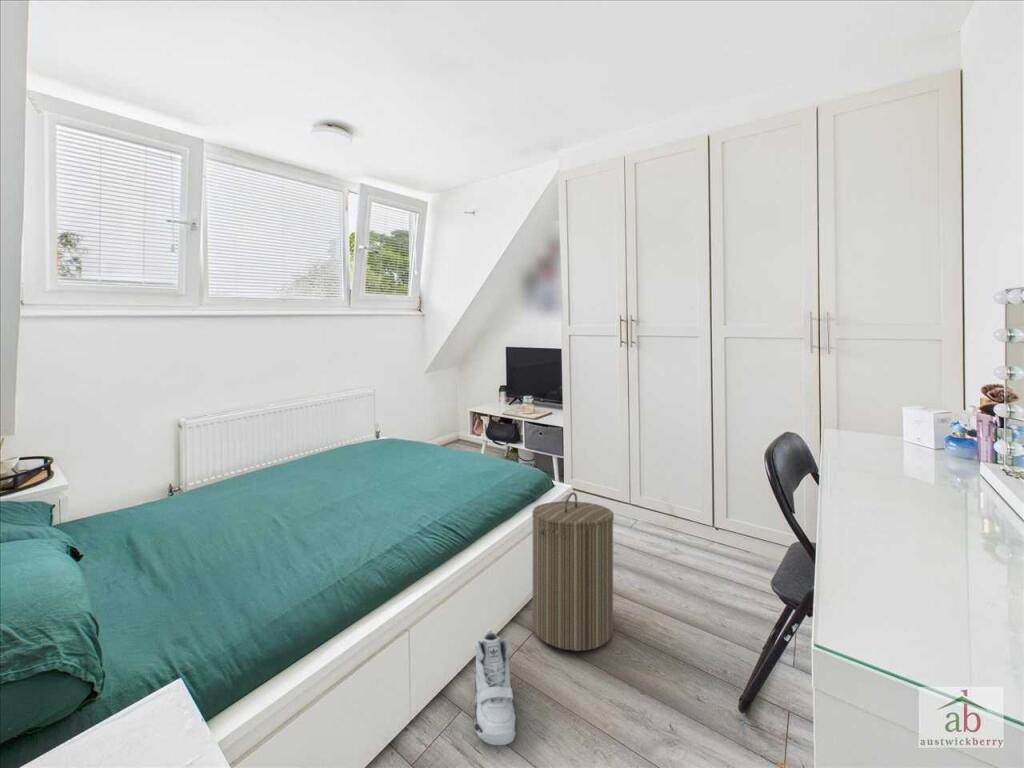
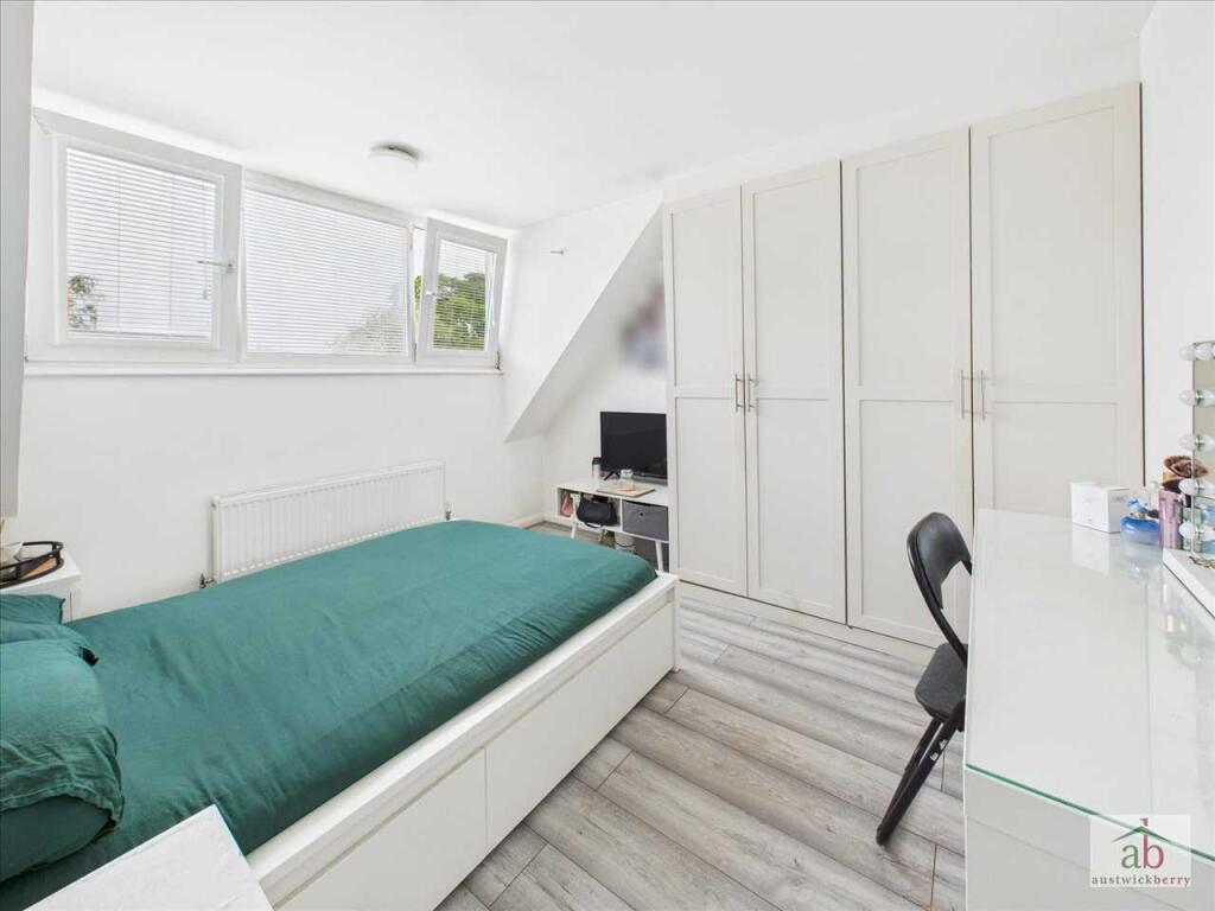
- laundry hamper (572, 560)
- sneaker (494, 680)
